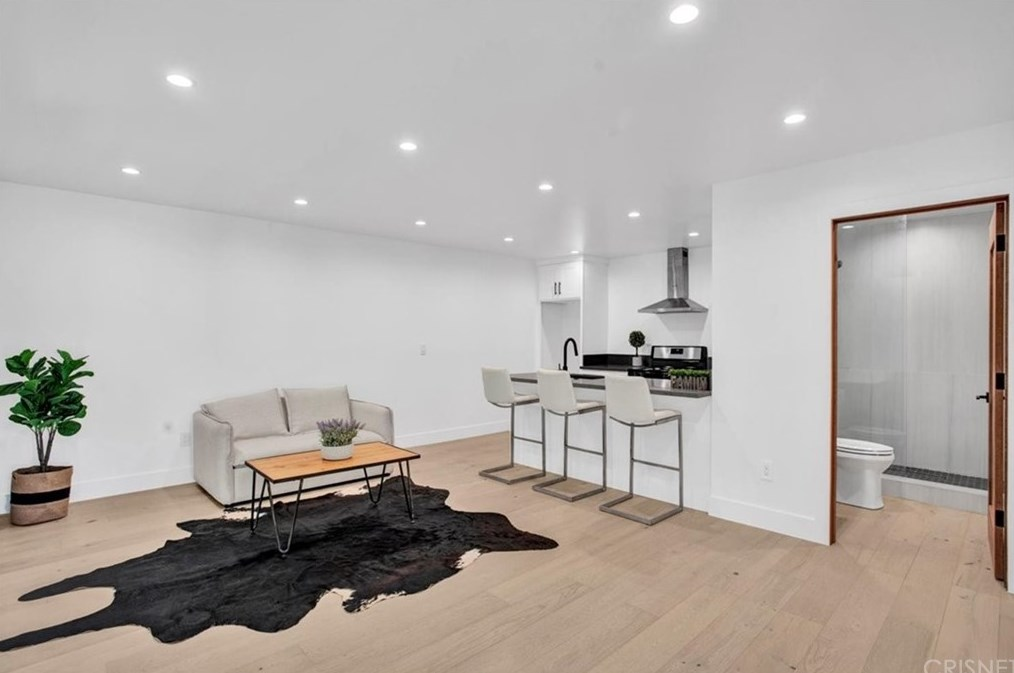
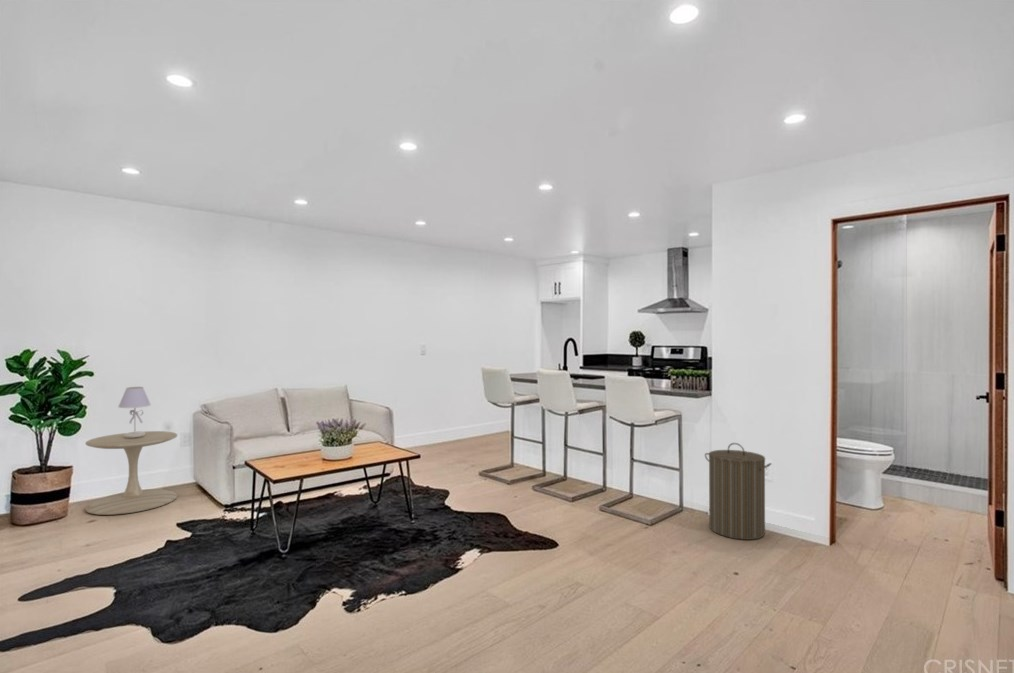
+ side table (133, 470)
+ laundry hamper (736, 486)
+ table lamp (134, 410)
